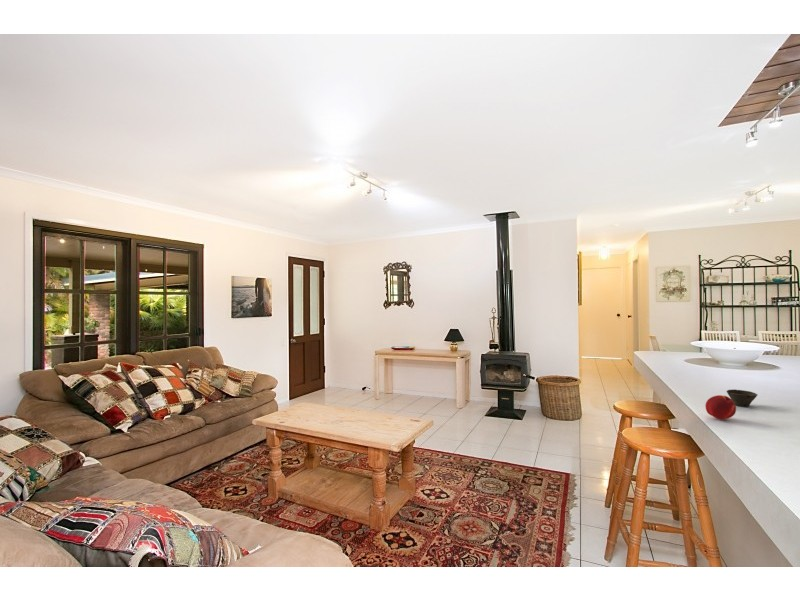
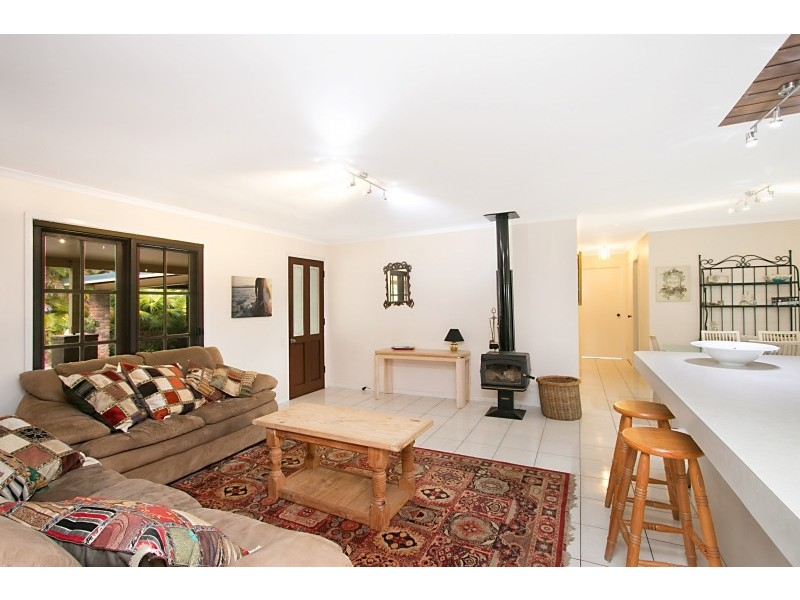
- peach (720, 407)
- cup (743, 398)
